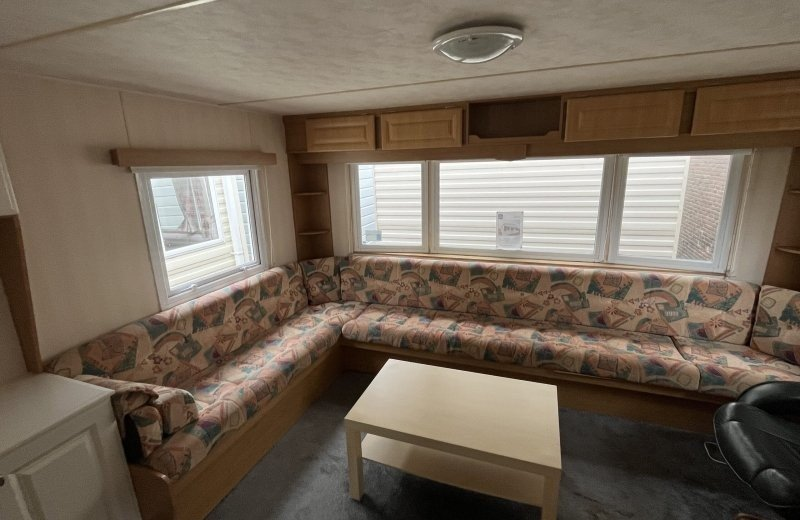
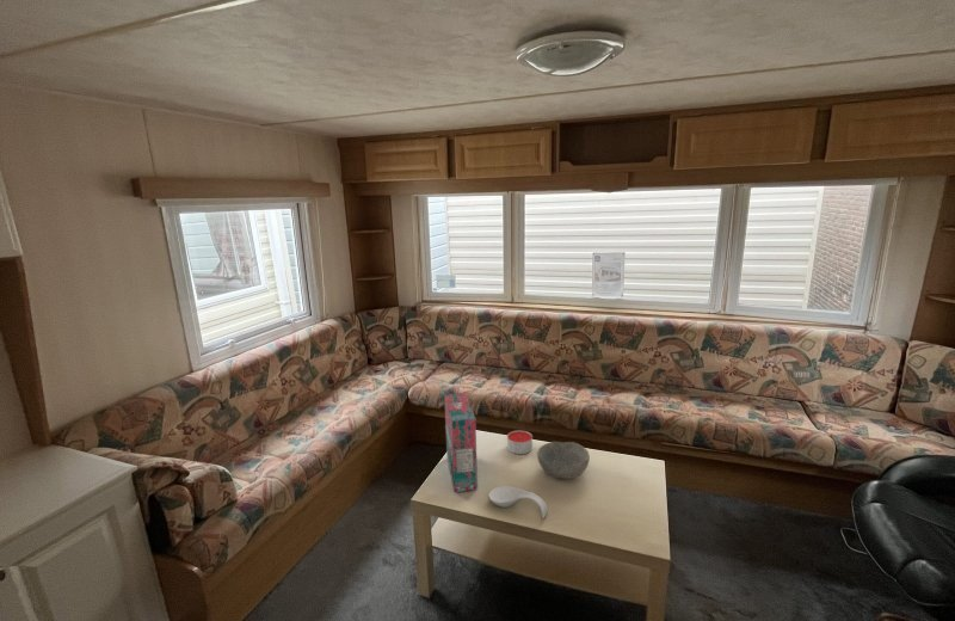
+ cereal box (460, 439)
+ spoon rest (517, 498)
+ candle (519, 441)
+ bowl (562, 462)
